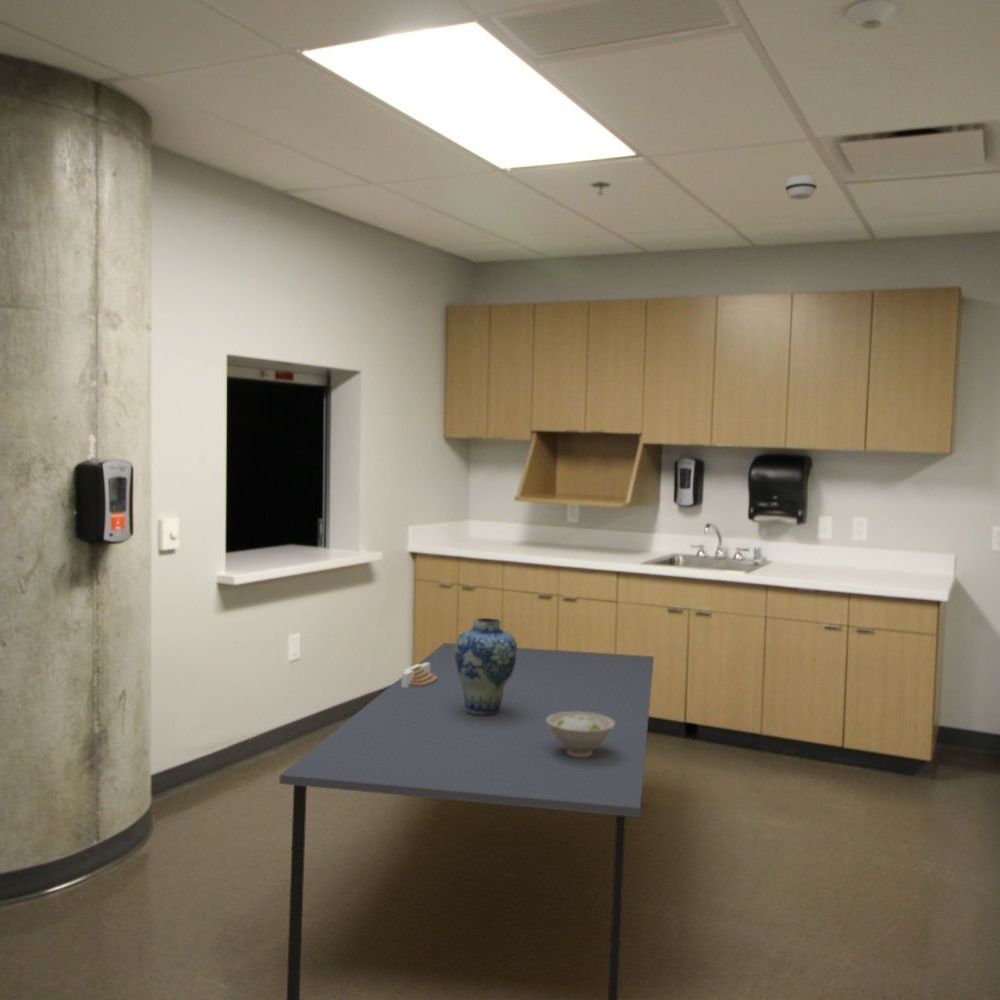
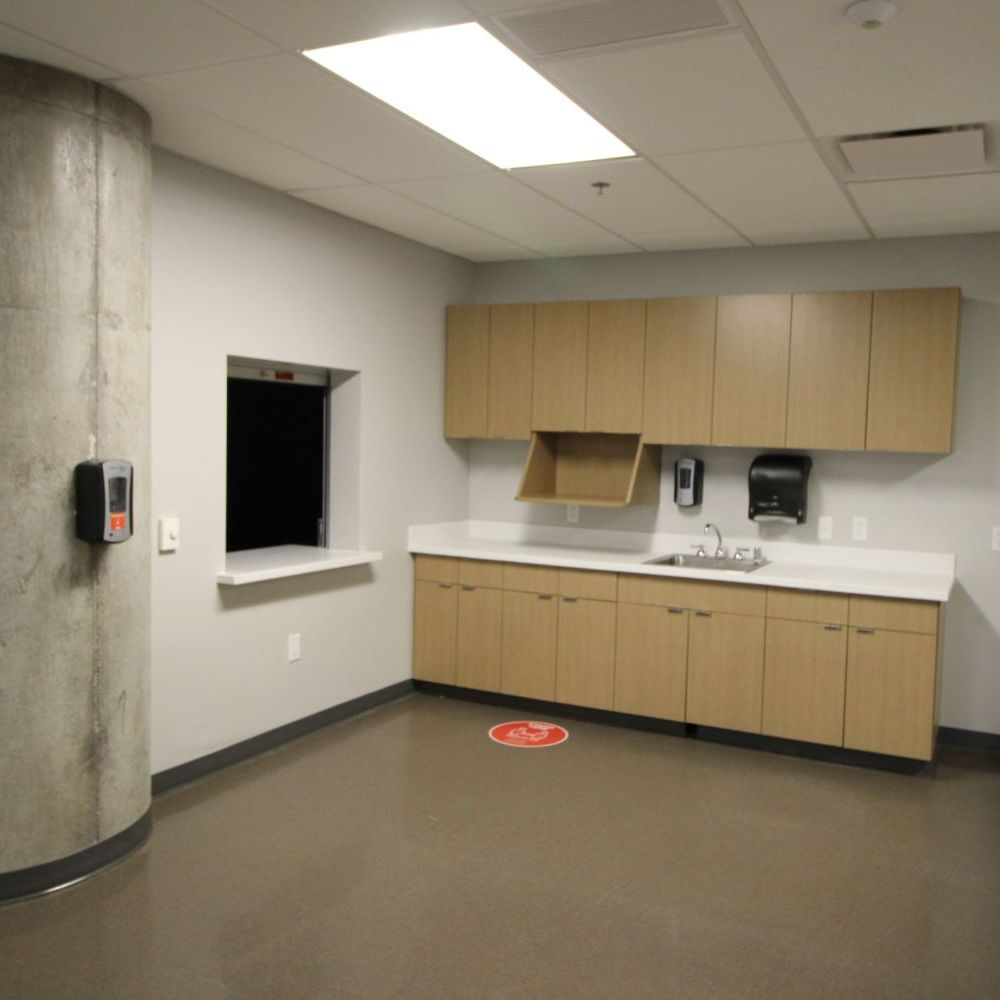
- smoke detector (800, 187)
- bowl (580, 734)
- vase (485, 665)
- architectural model (421, 674)
- dining table (510, 793)
